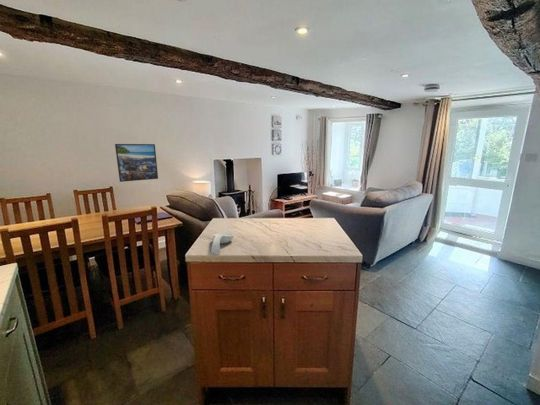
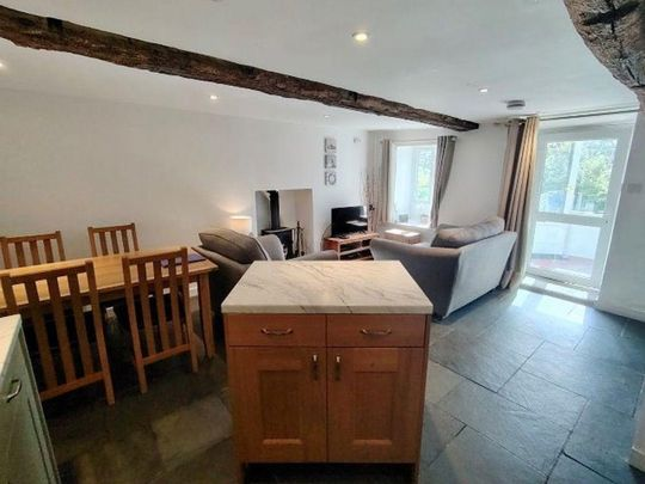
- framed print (137, 162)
- spoon rest (221, 239)
